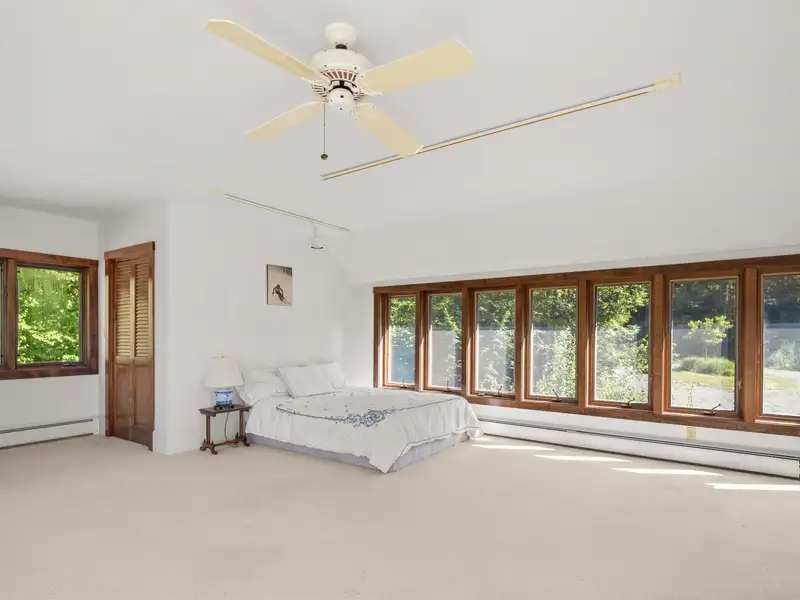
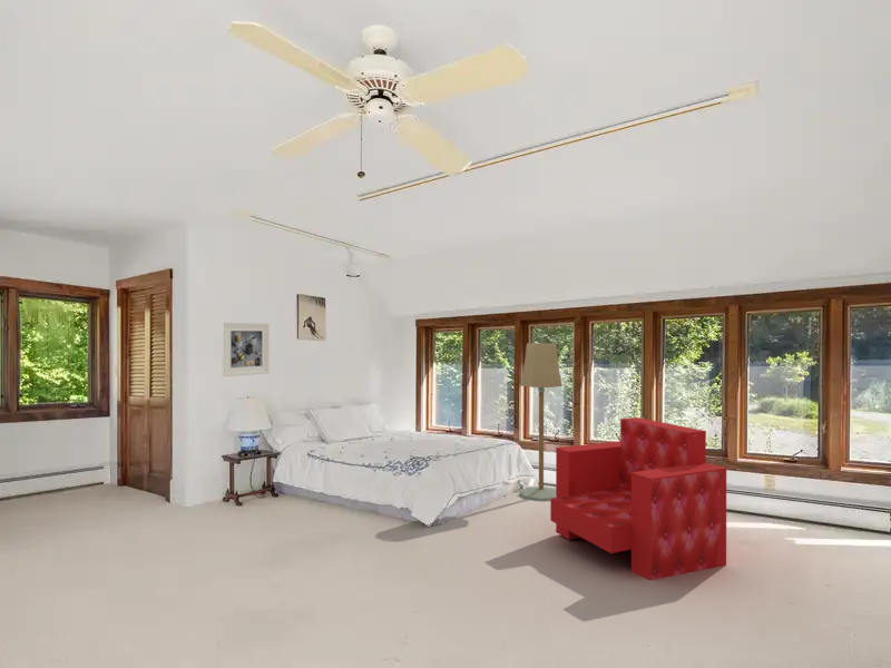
+ armchair (625, 489)
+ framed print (246, 348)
+ floor lamp (541, 419)
